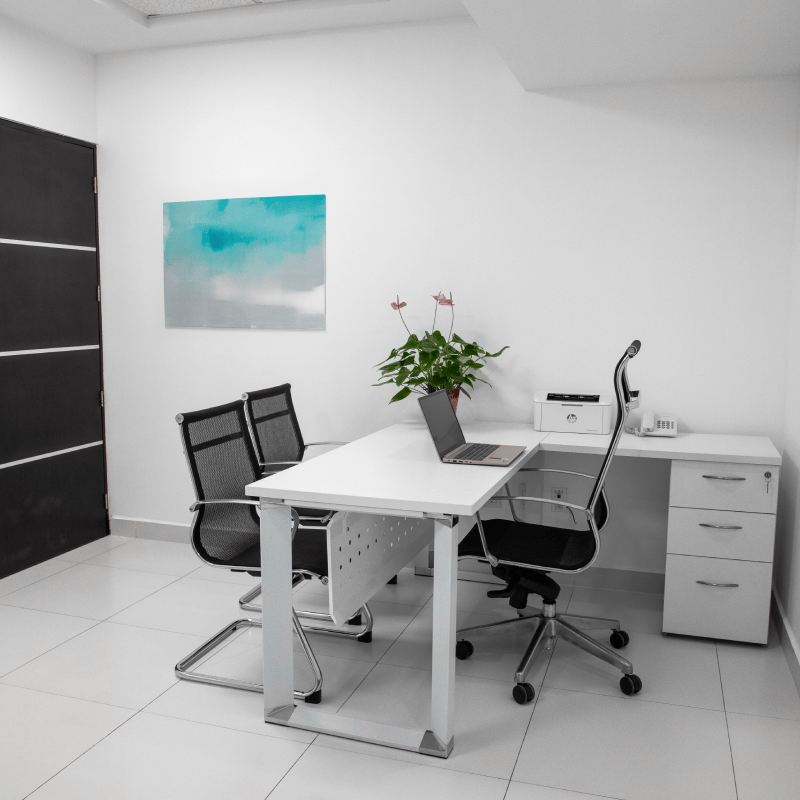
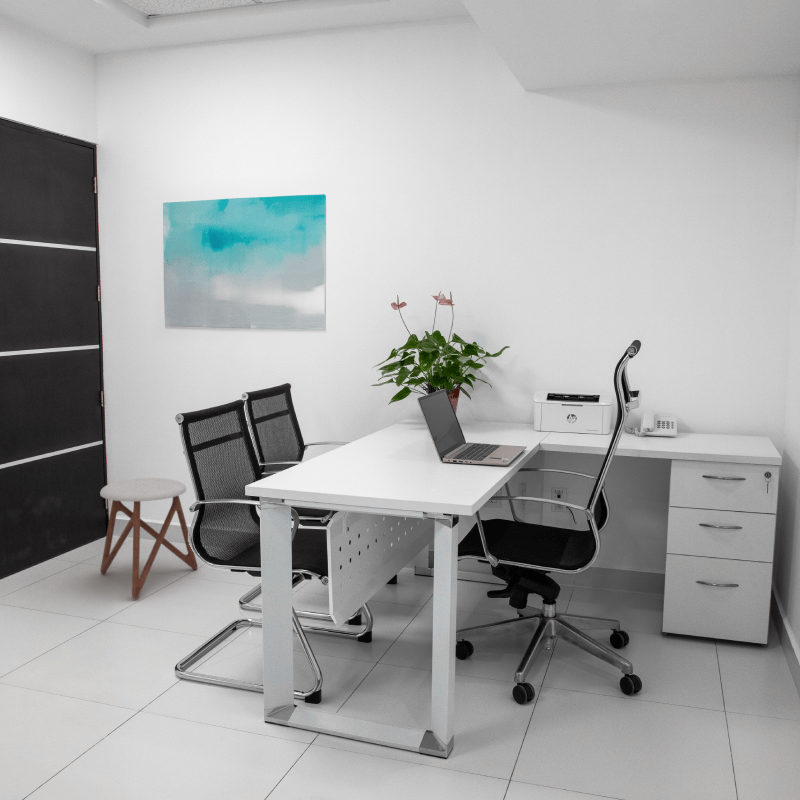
+ stool (138, 531)
